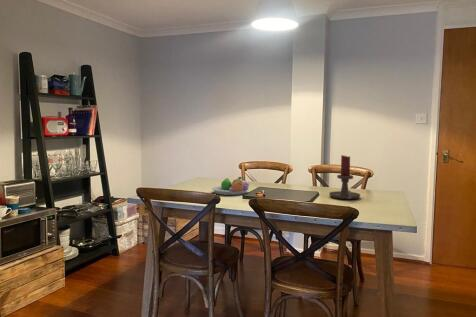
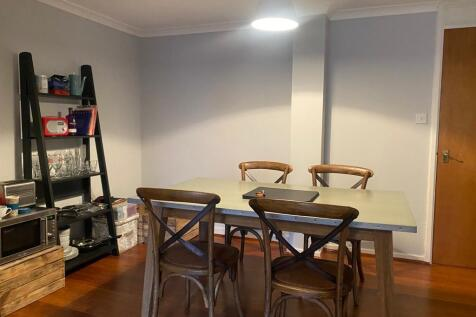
- candle holder (346, 176)
- fruit bowl (230, 184)
